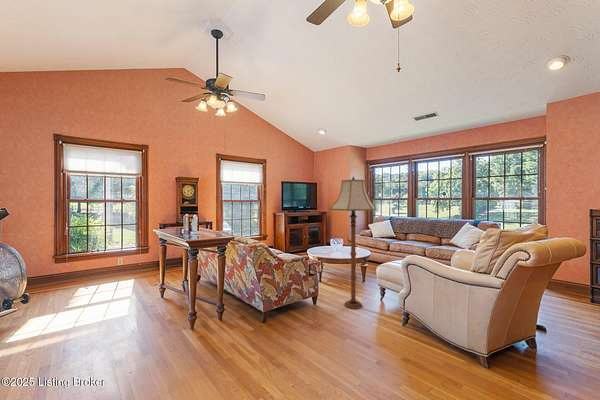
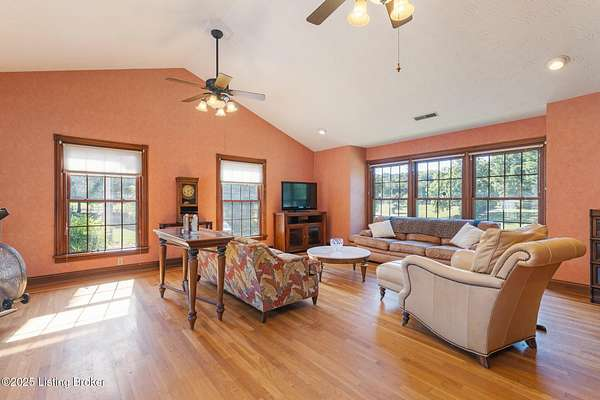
- floor lamp (353, 240)
